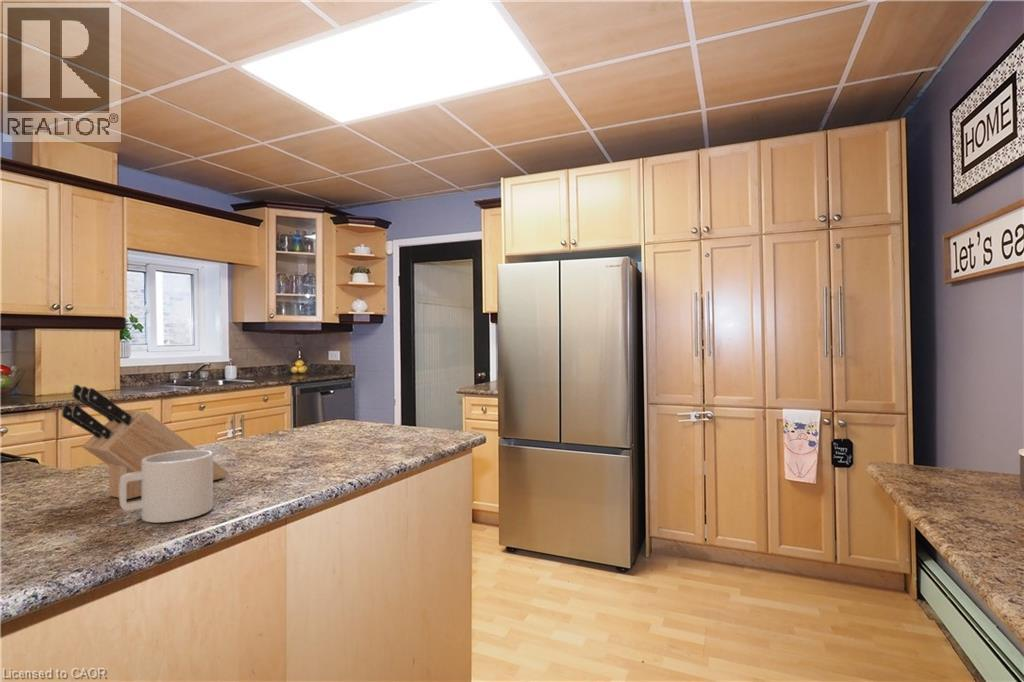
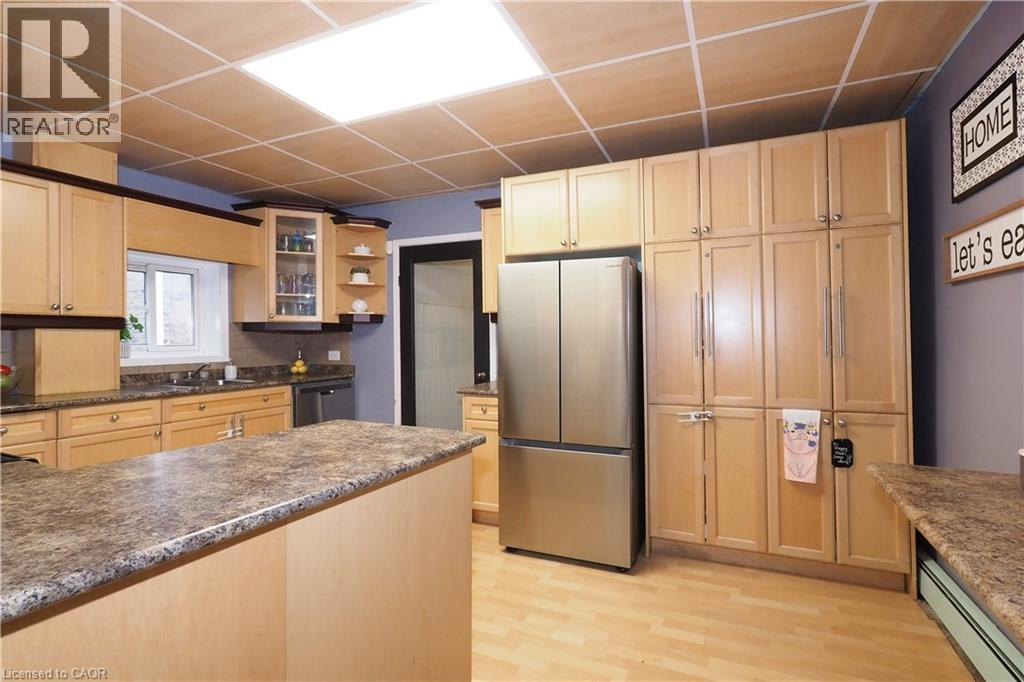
- mug (171, 485)
- knife block (150, 435)
